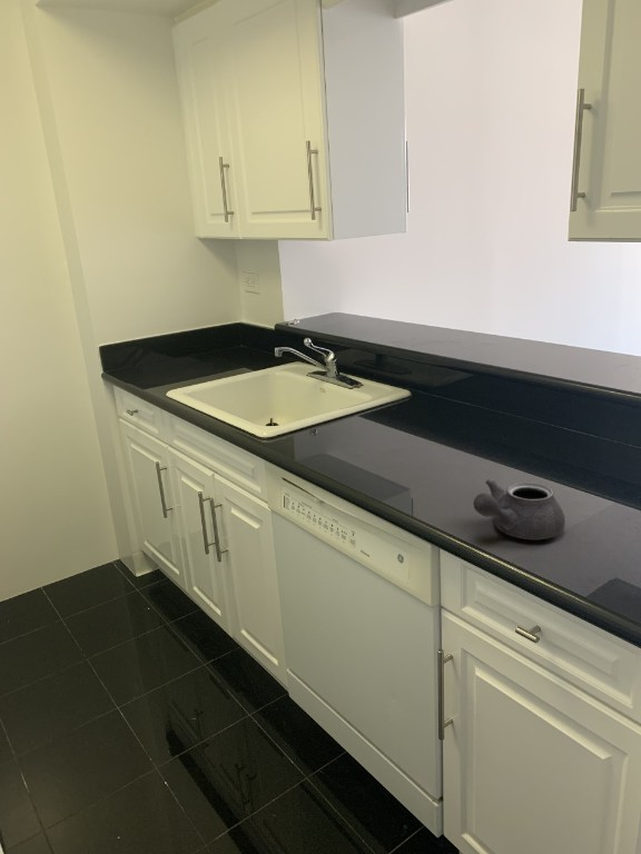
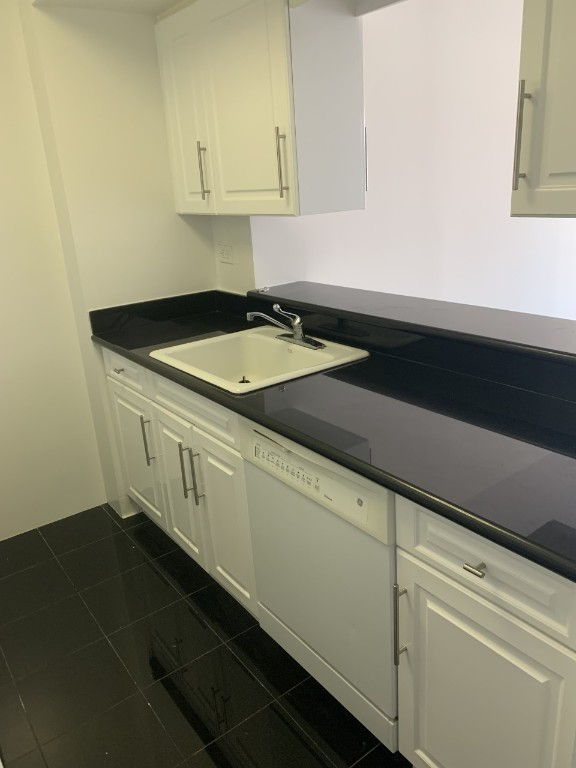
- teapot (512, 507)
